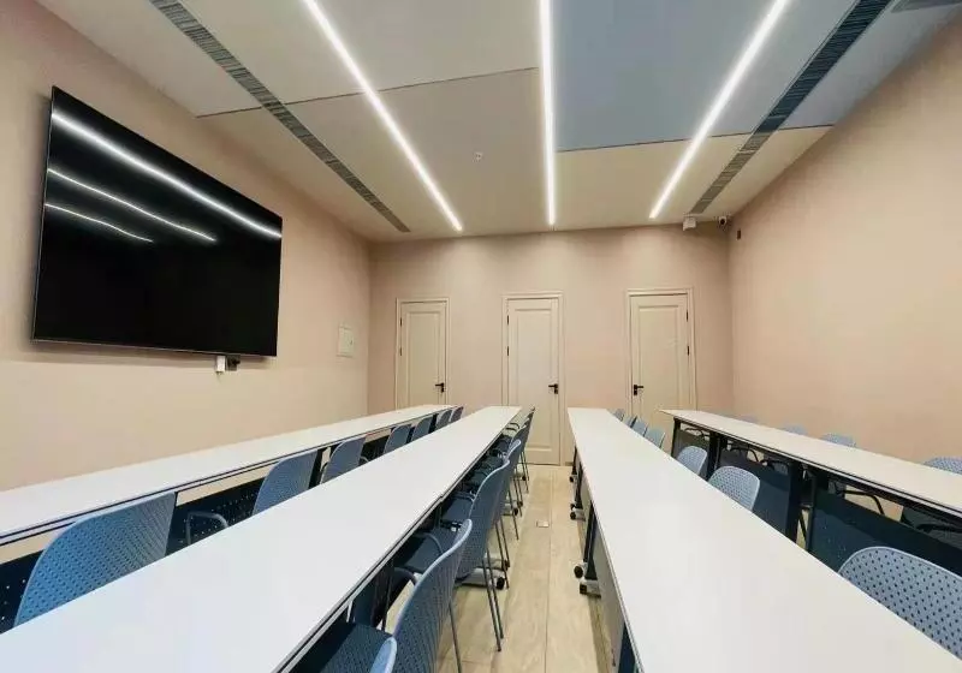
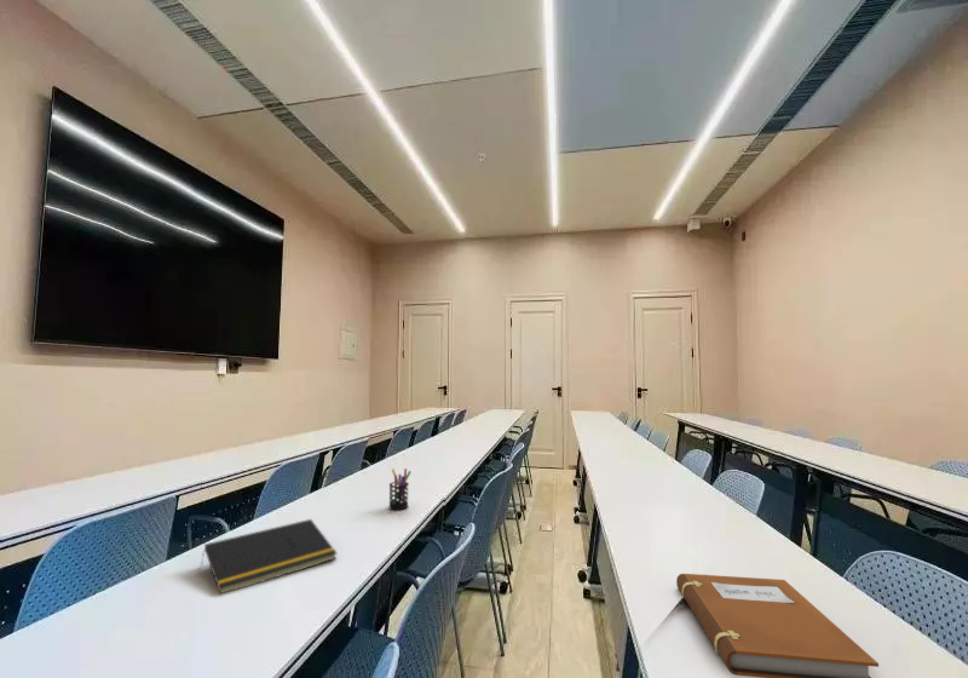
+ notebook (757, 617)
+ notepad (271, 551)
+ pen holder (401, 487)
